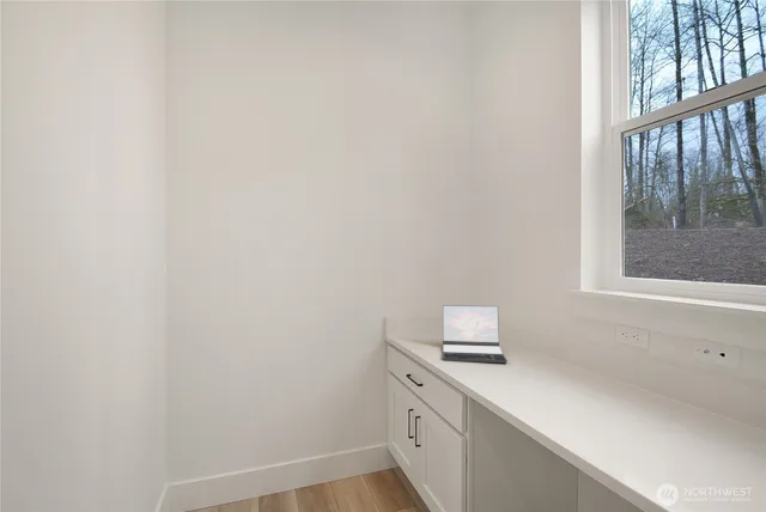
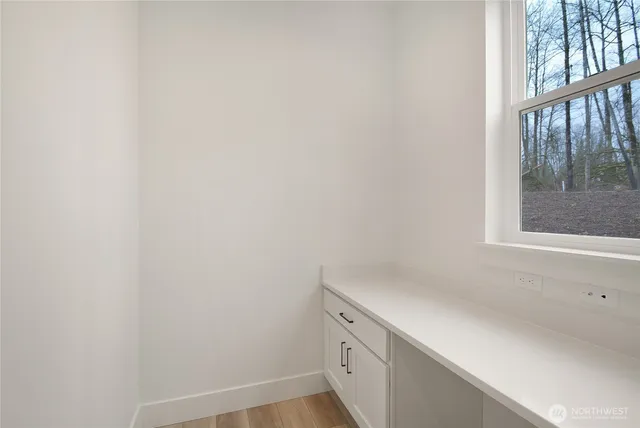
- laptop (472, 331)
